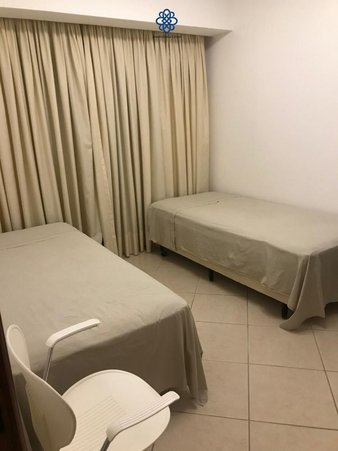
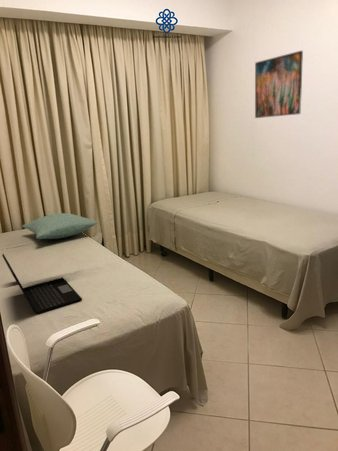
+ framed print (277, 87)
+ laptop (44, 282)
+ pillow (59, 225)
